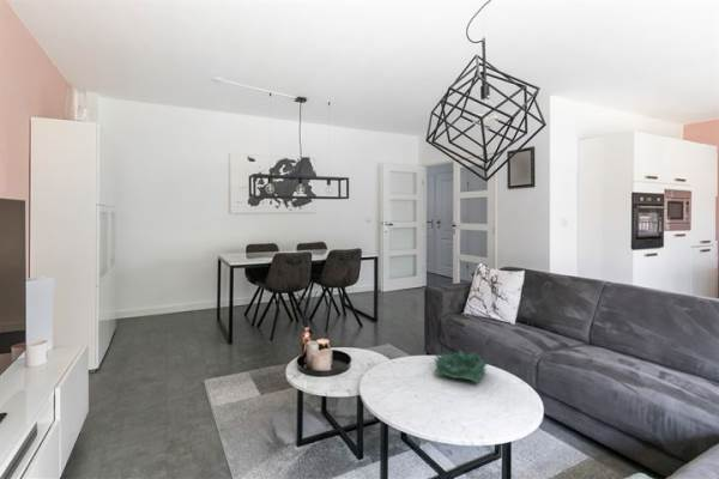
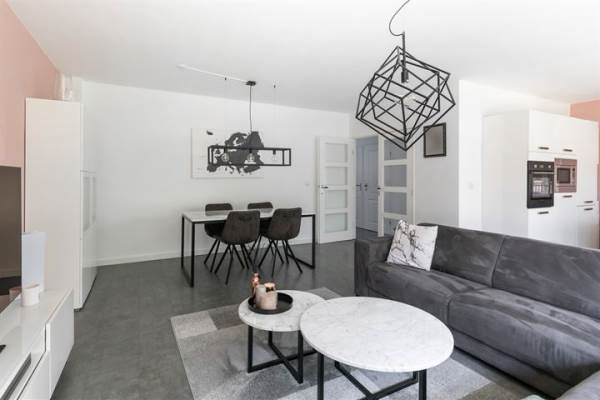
- decorative bowl (460, 365)
